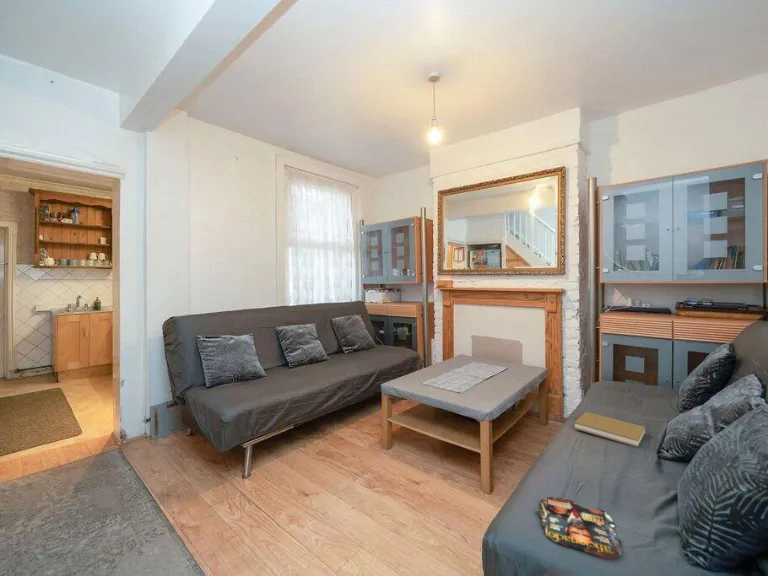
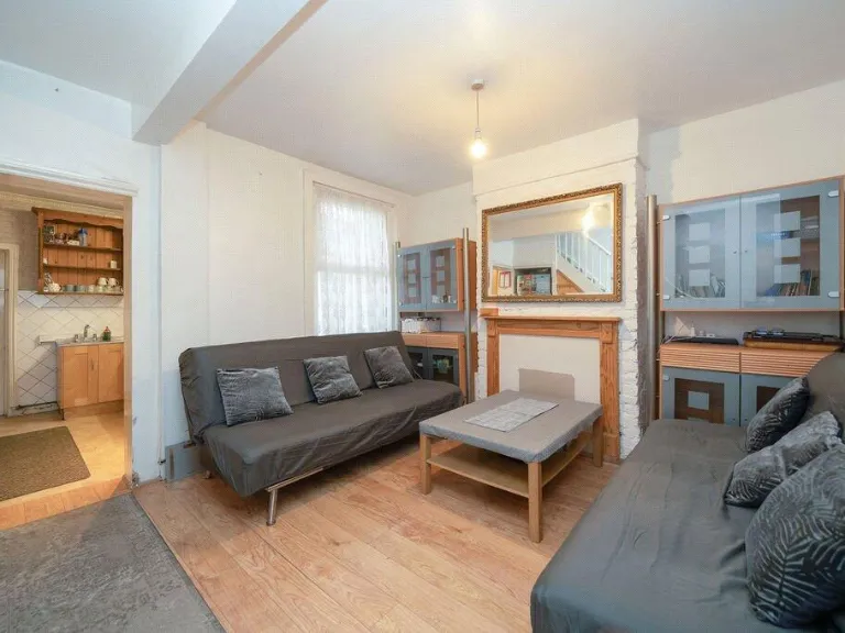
- magazine (578, 521)
- book (609, 427)
